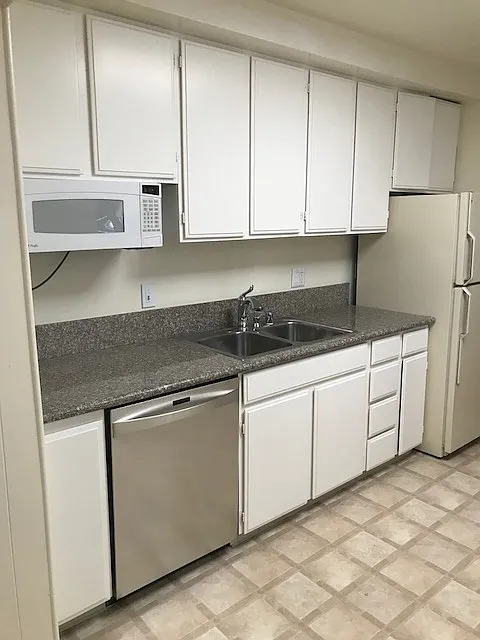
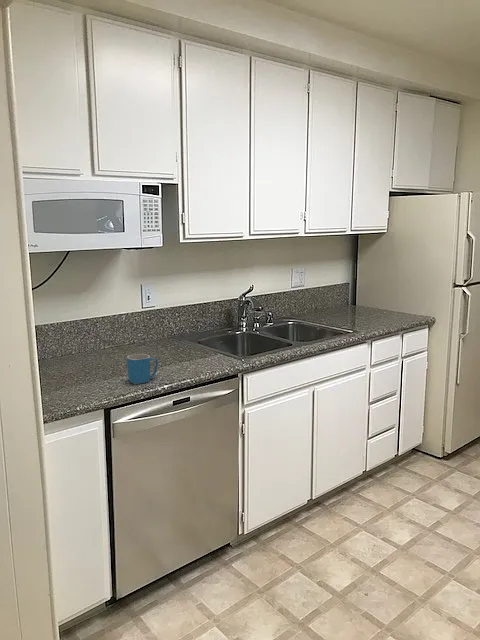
+ mug (143, 367)
